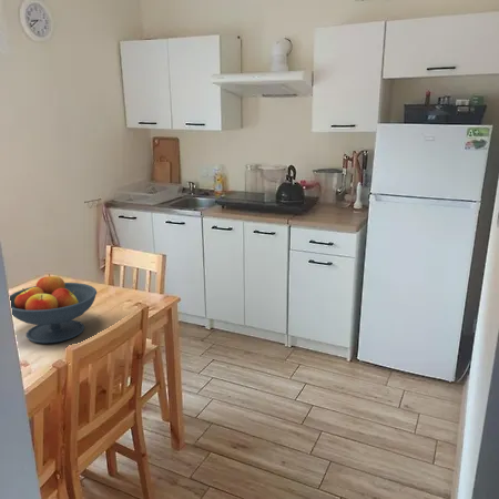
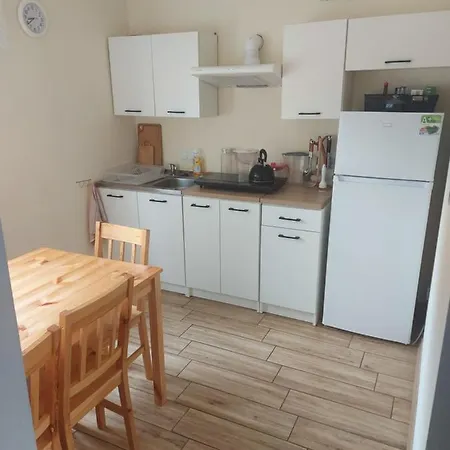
- fruit bowl (53, 307)
